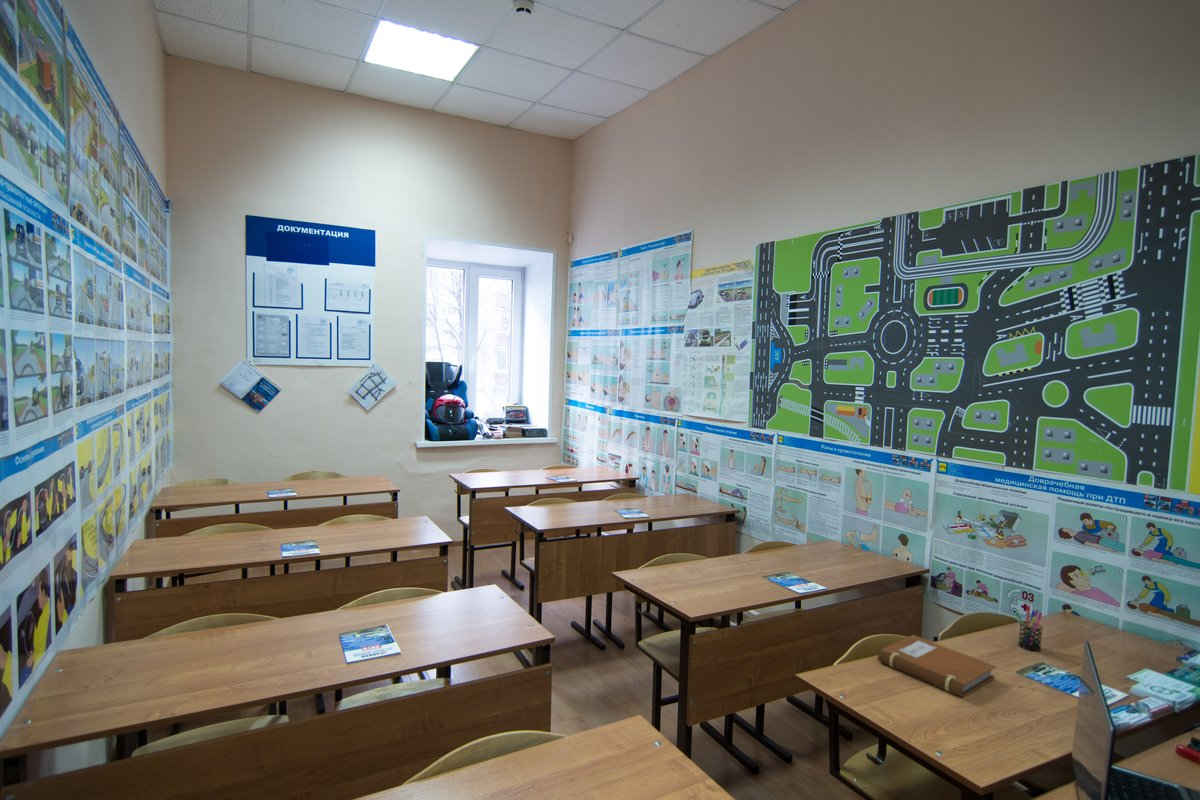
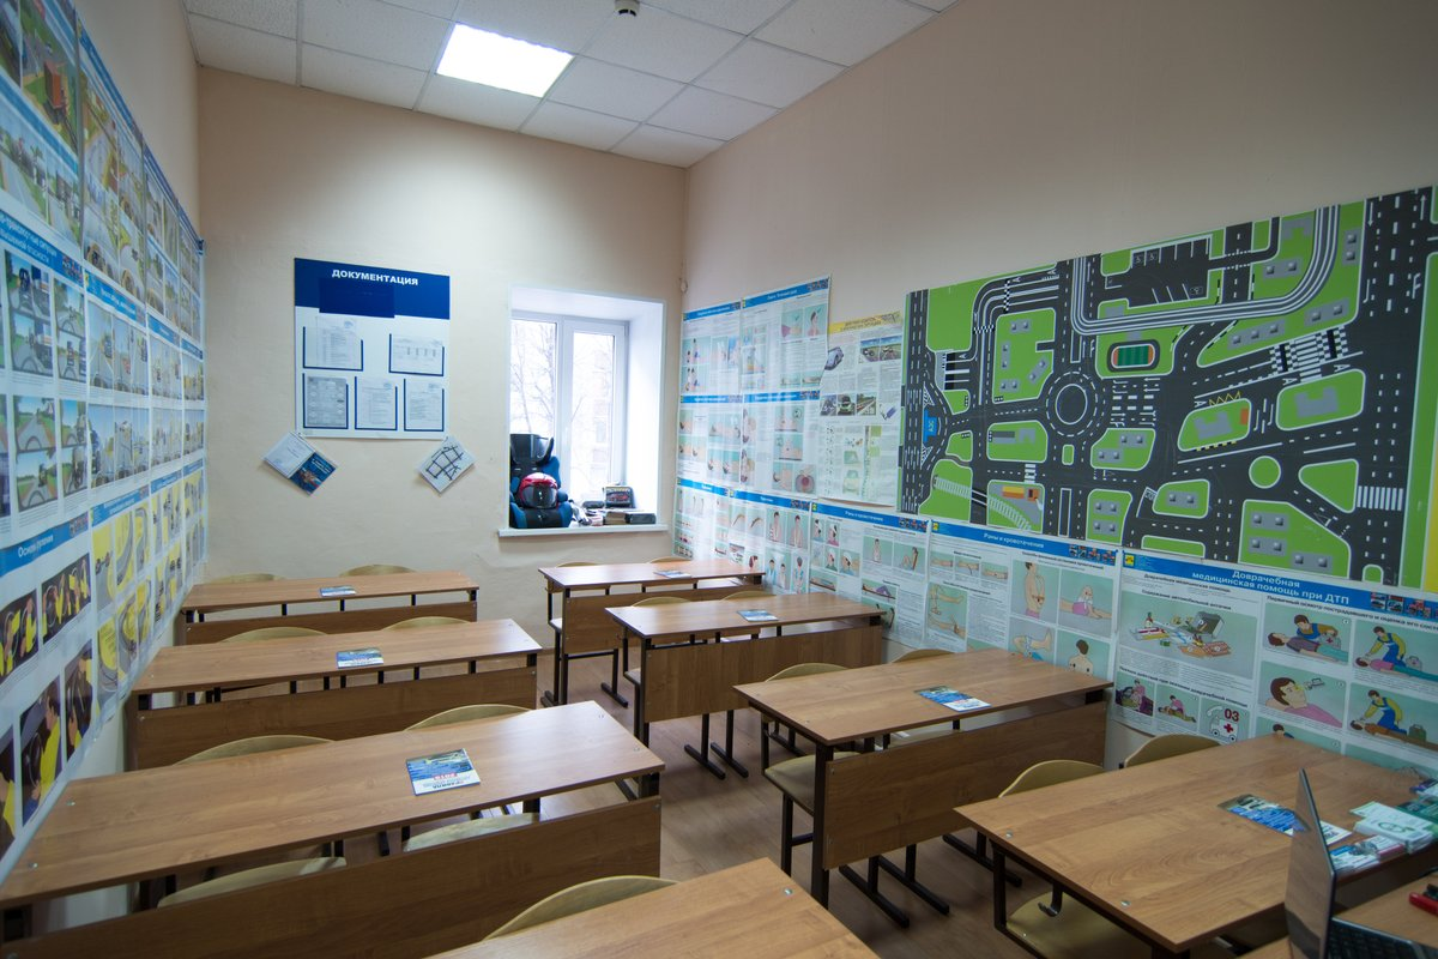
- notebook (932, 663)
- pen holder (1028, 627)
